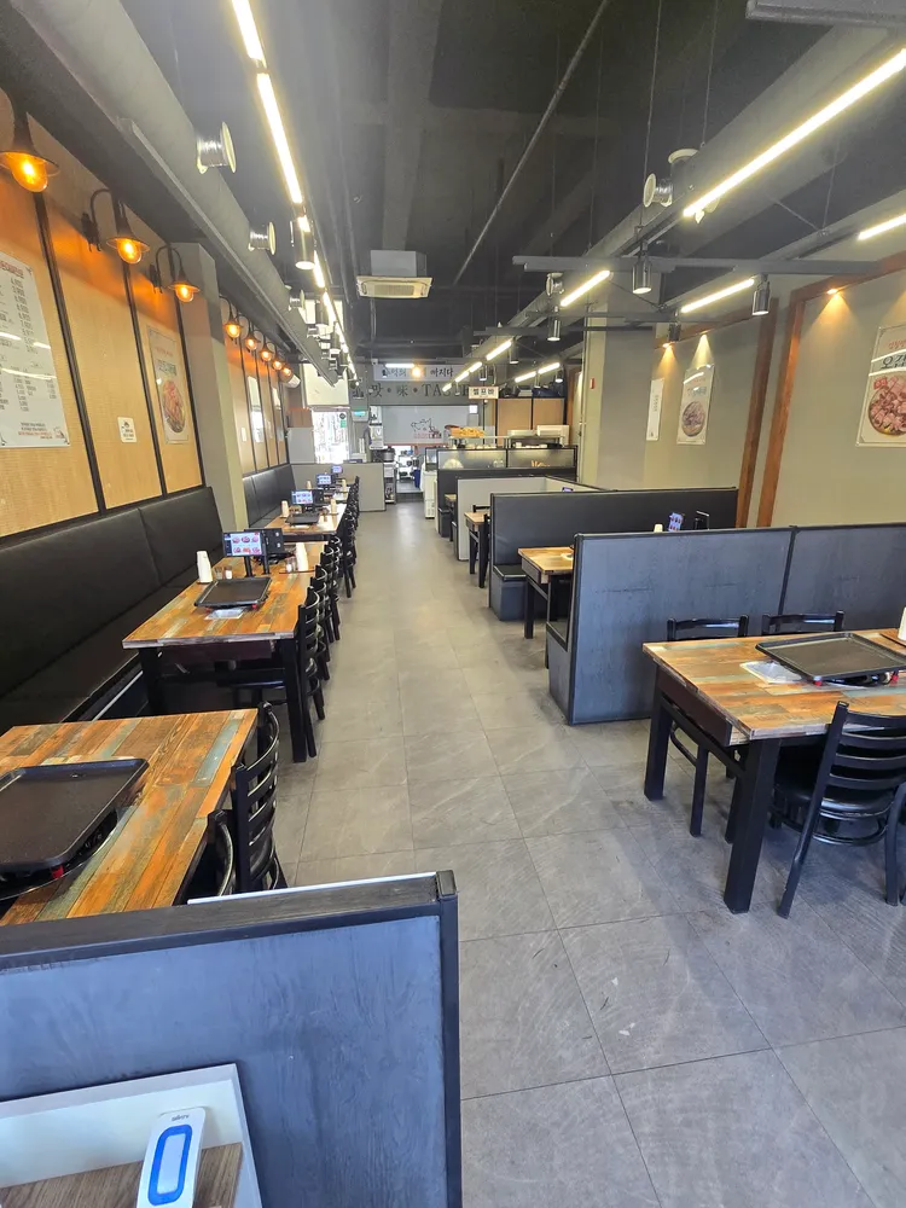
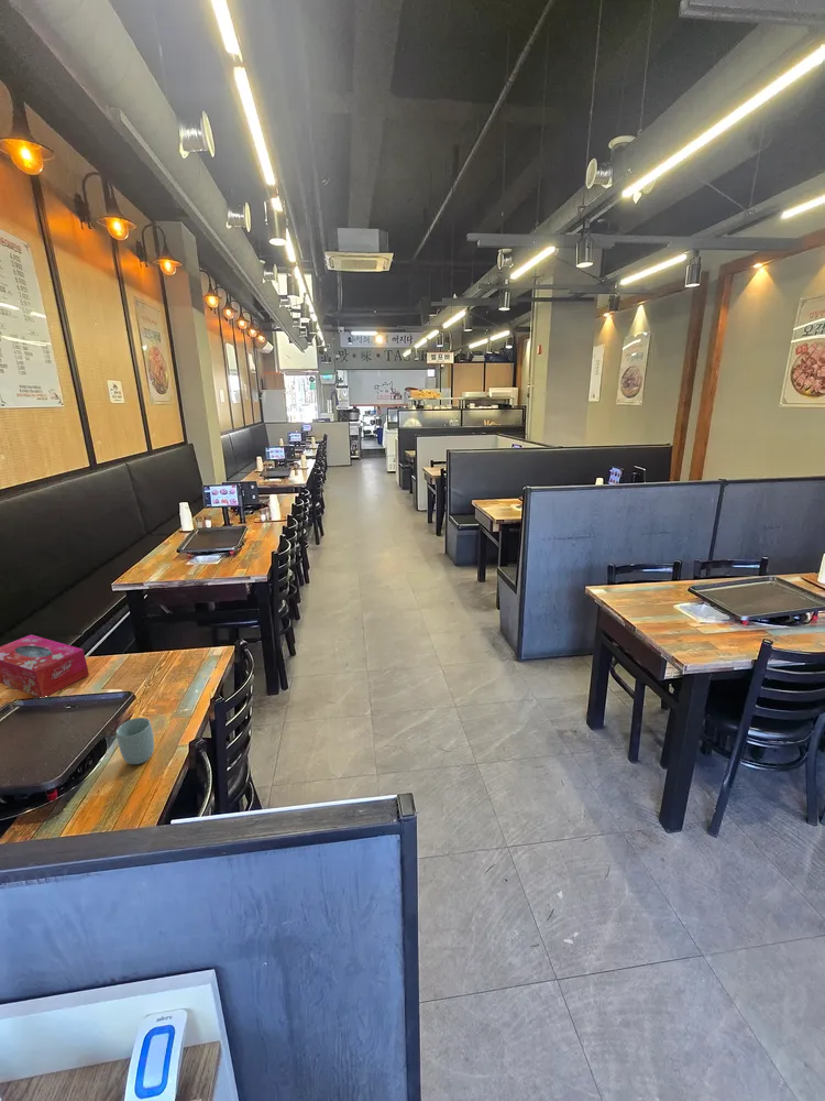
+ cup (136, 742)
+ tissue box (36, 664)
